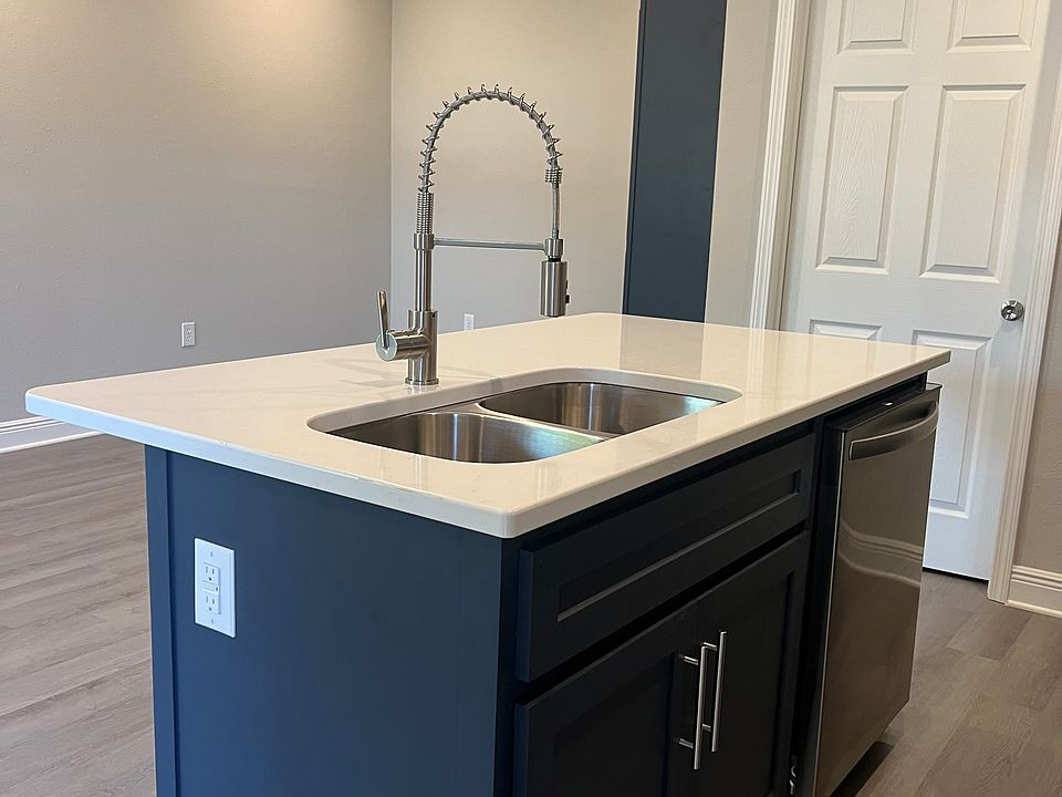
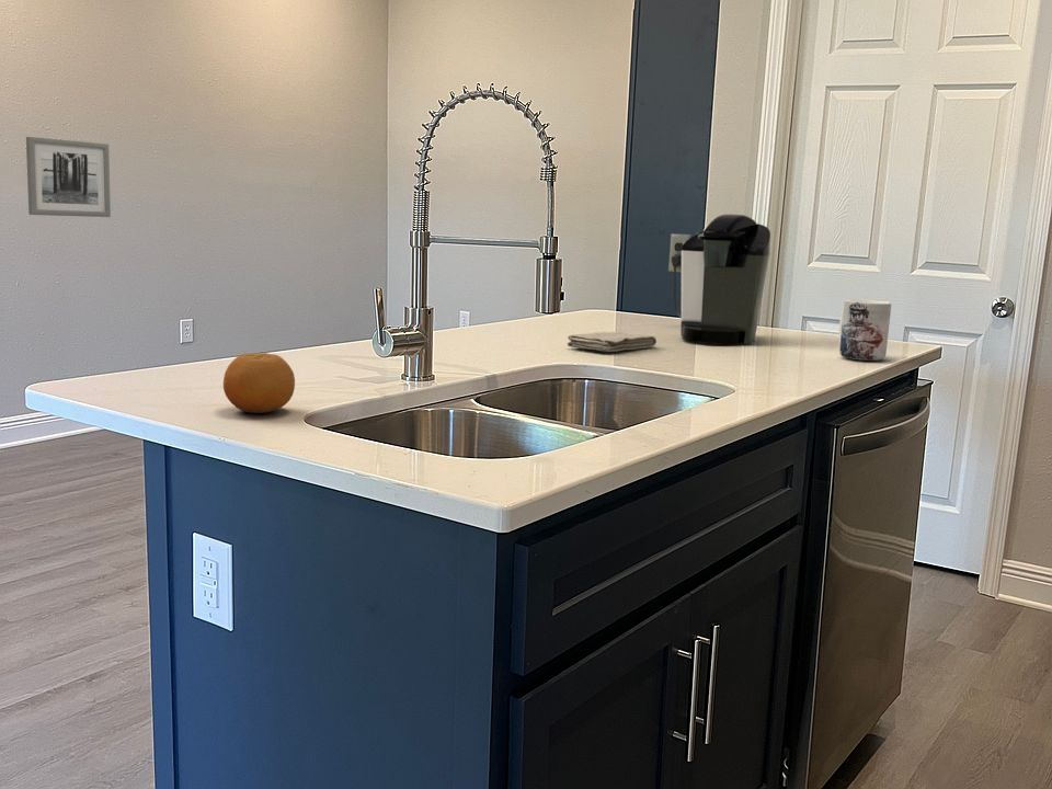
+ fruit (259, 382)
+ coffee maker (704, 275)
+ washcloth (610, 340)
+ wall art (69, 178)
+ mug (859, 329)
